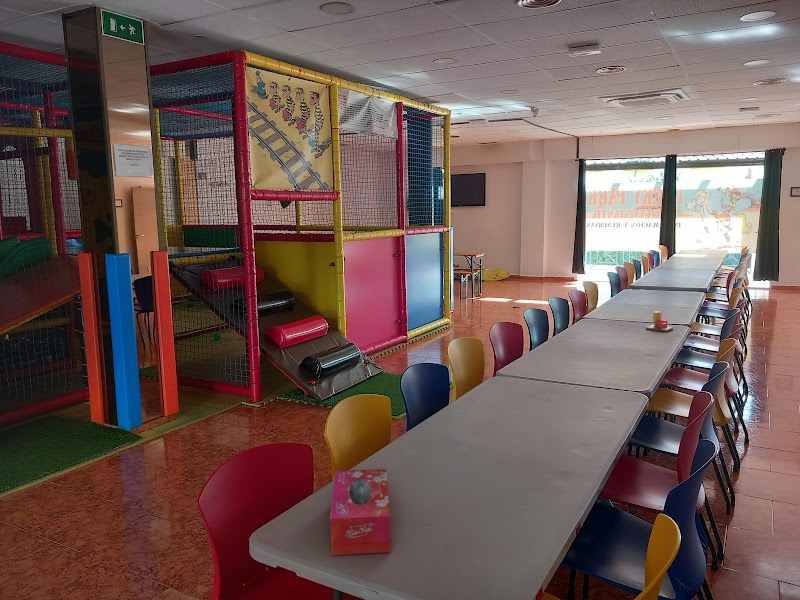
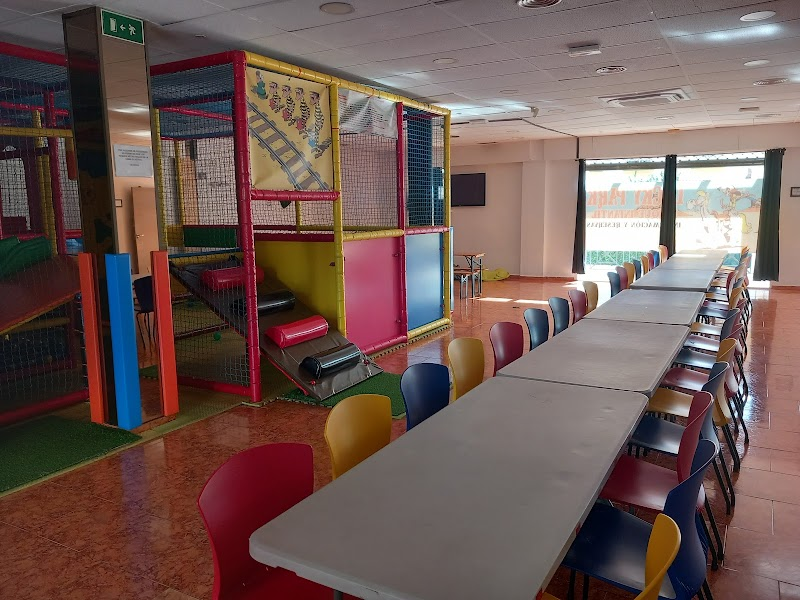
- tissue box (361, 508)
- candle (659, 321)
